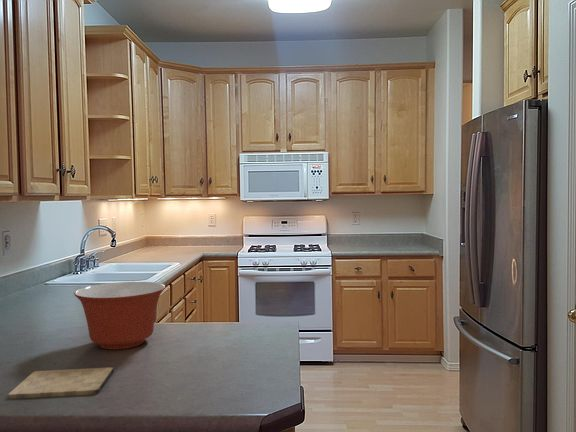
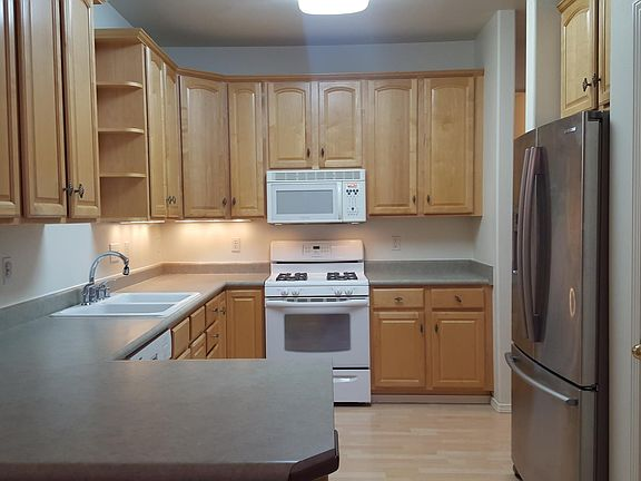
- mixing bowl (121, 315)
- cutting board (64, 382)
